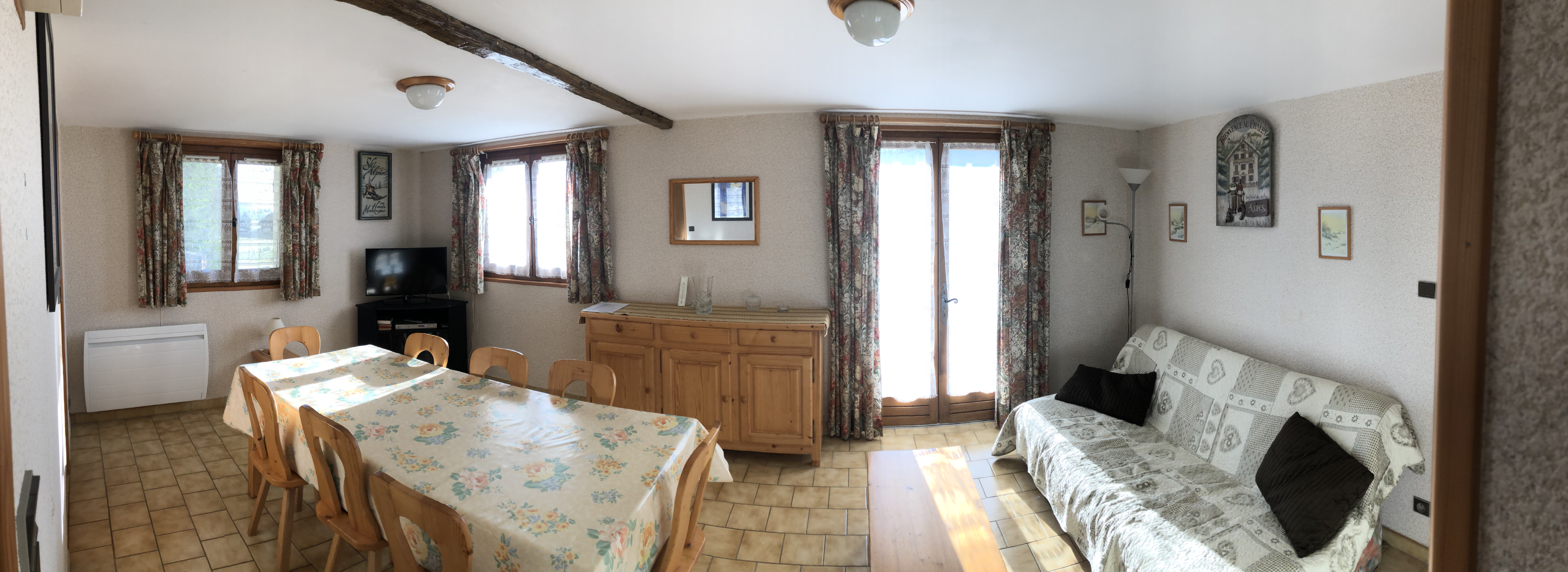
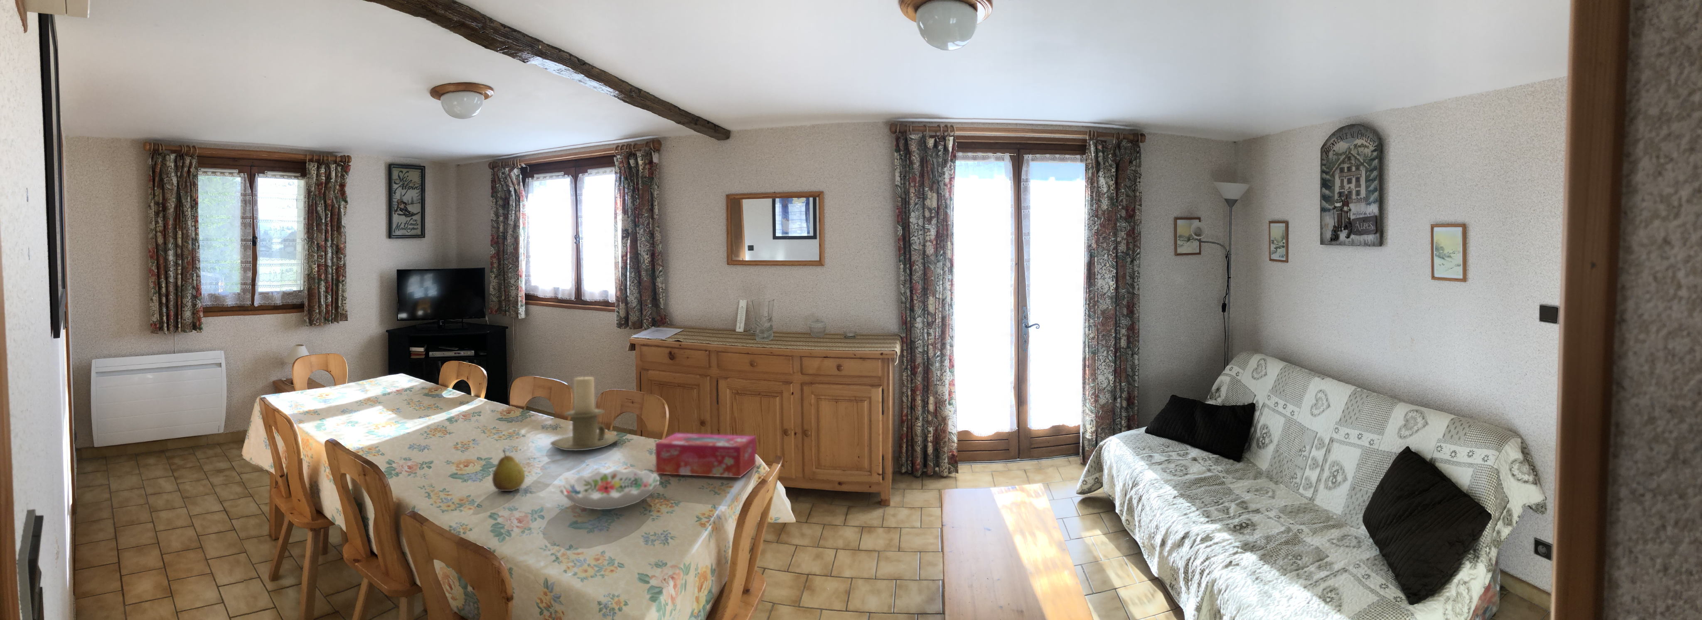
+ tissue box (707, 454)
+ fruit (509, 469)
+ decorative bowl (611, 492)
+ candle holder (585, 411)
